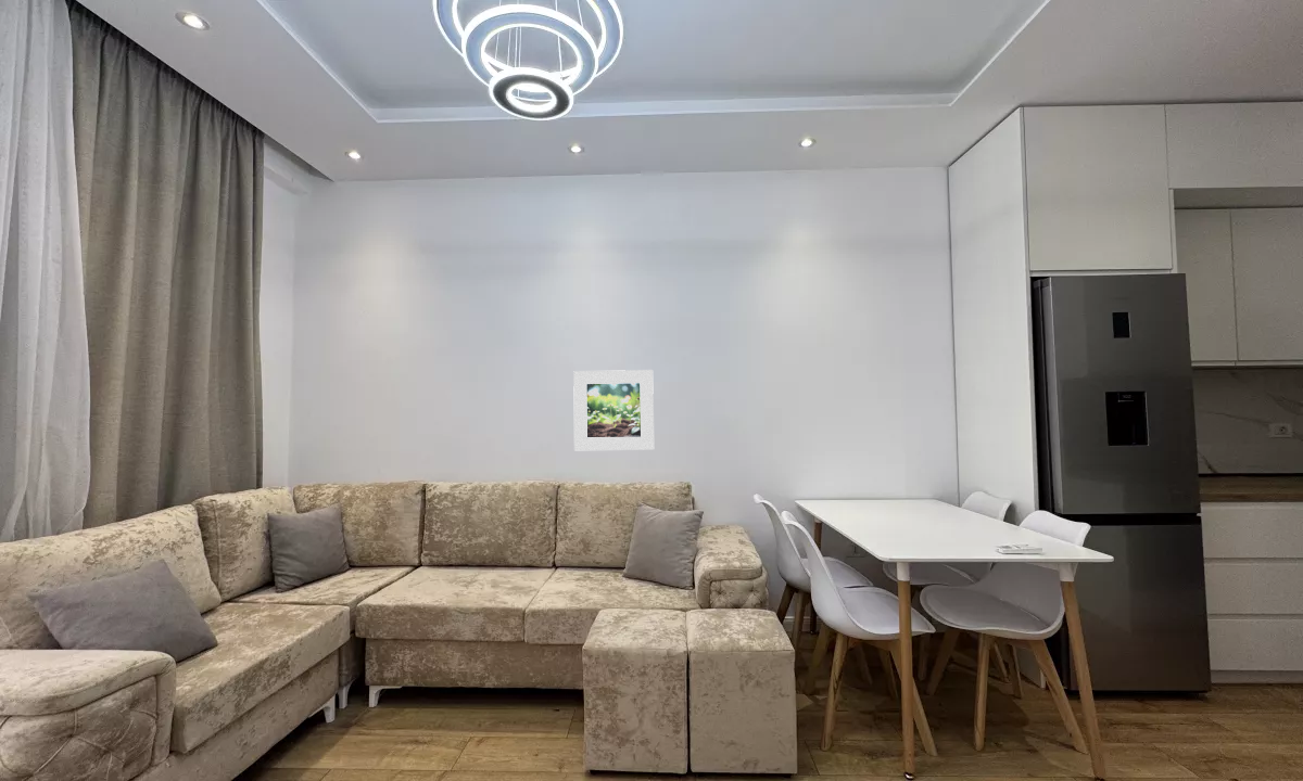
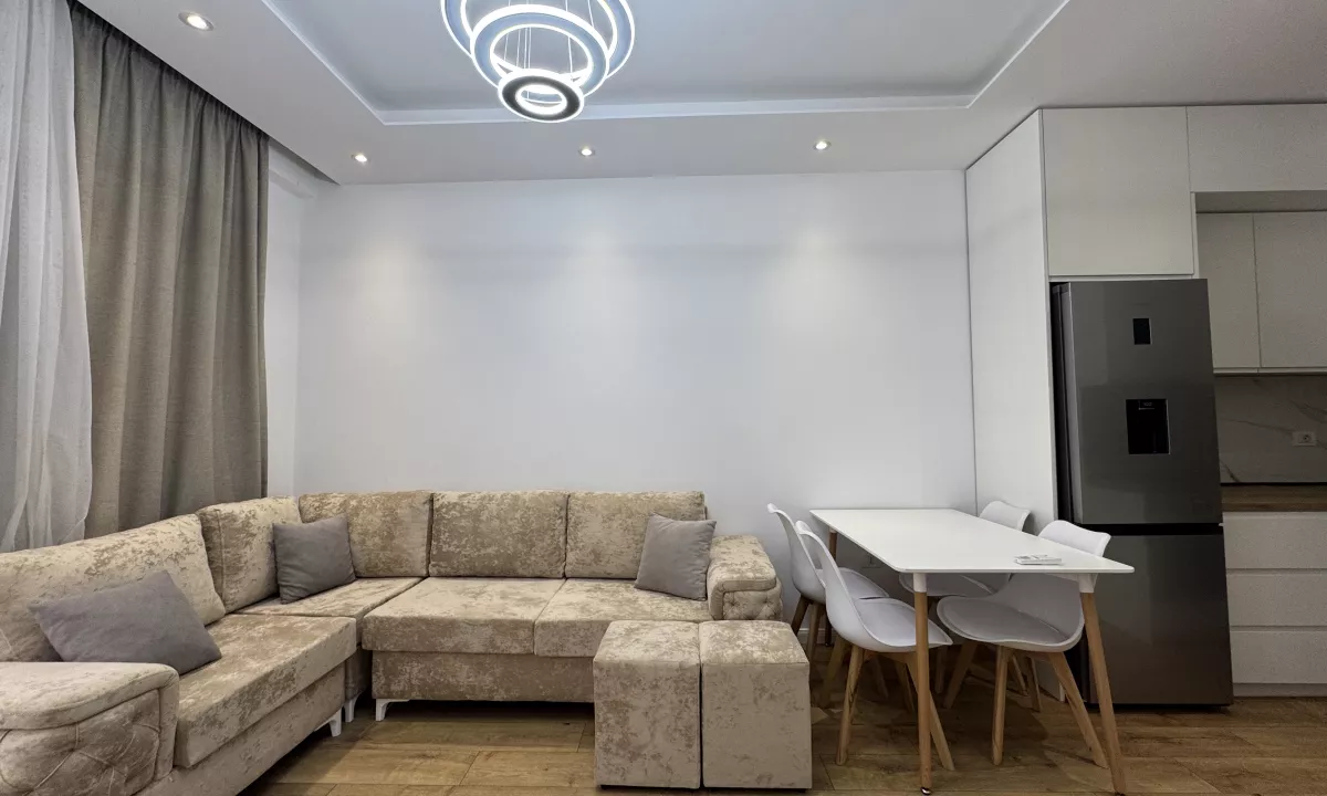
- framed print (613, 410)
